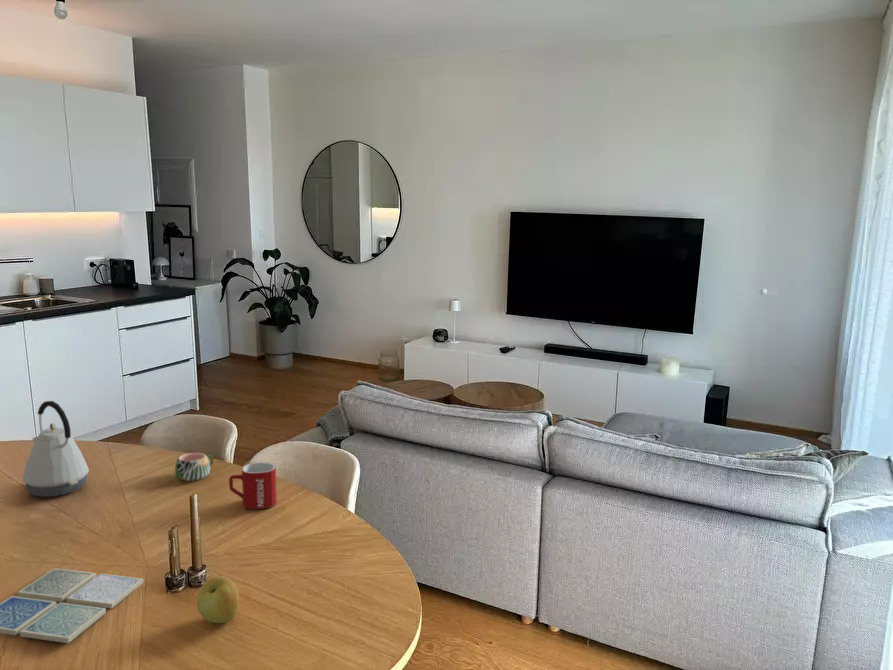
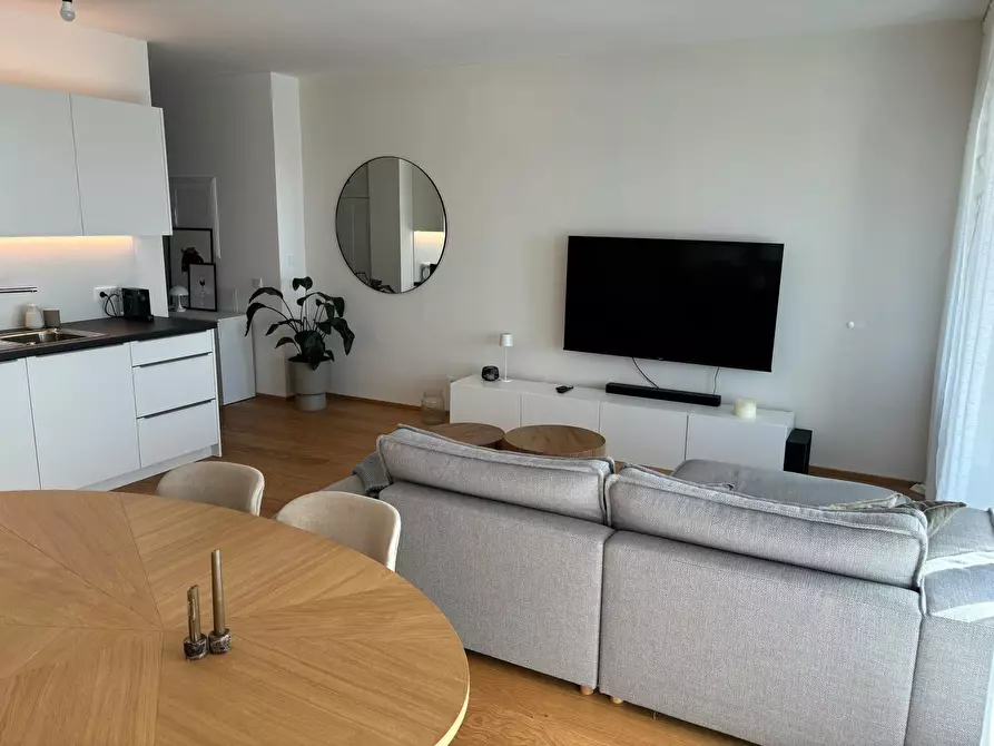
- apple (218, 600)
- kettle (53, 445)
- mug (196, 465)
- drink coaster (61, 601)
- mug (253, 485)
